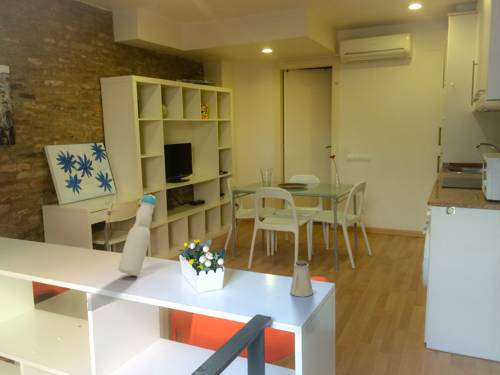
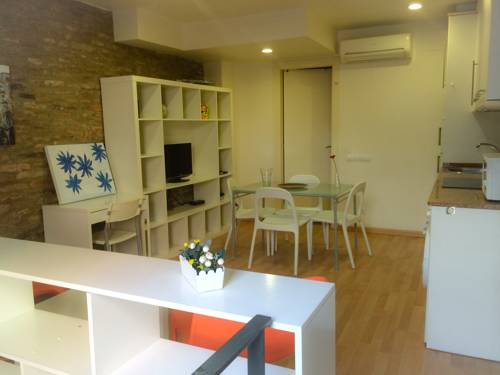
- bottle (138, 235)
- saltshaker (301, 277)
